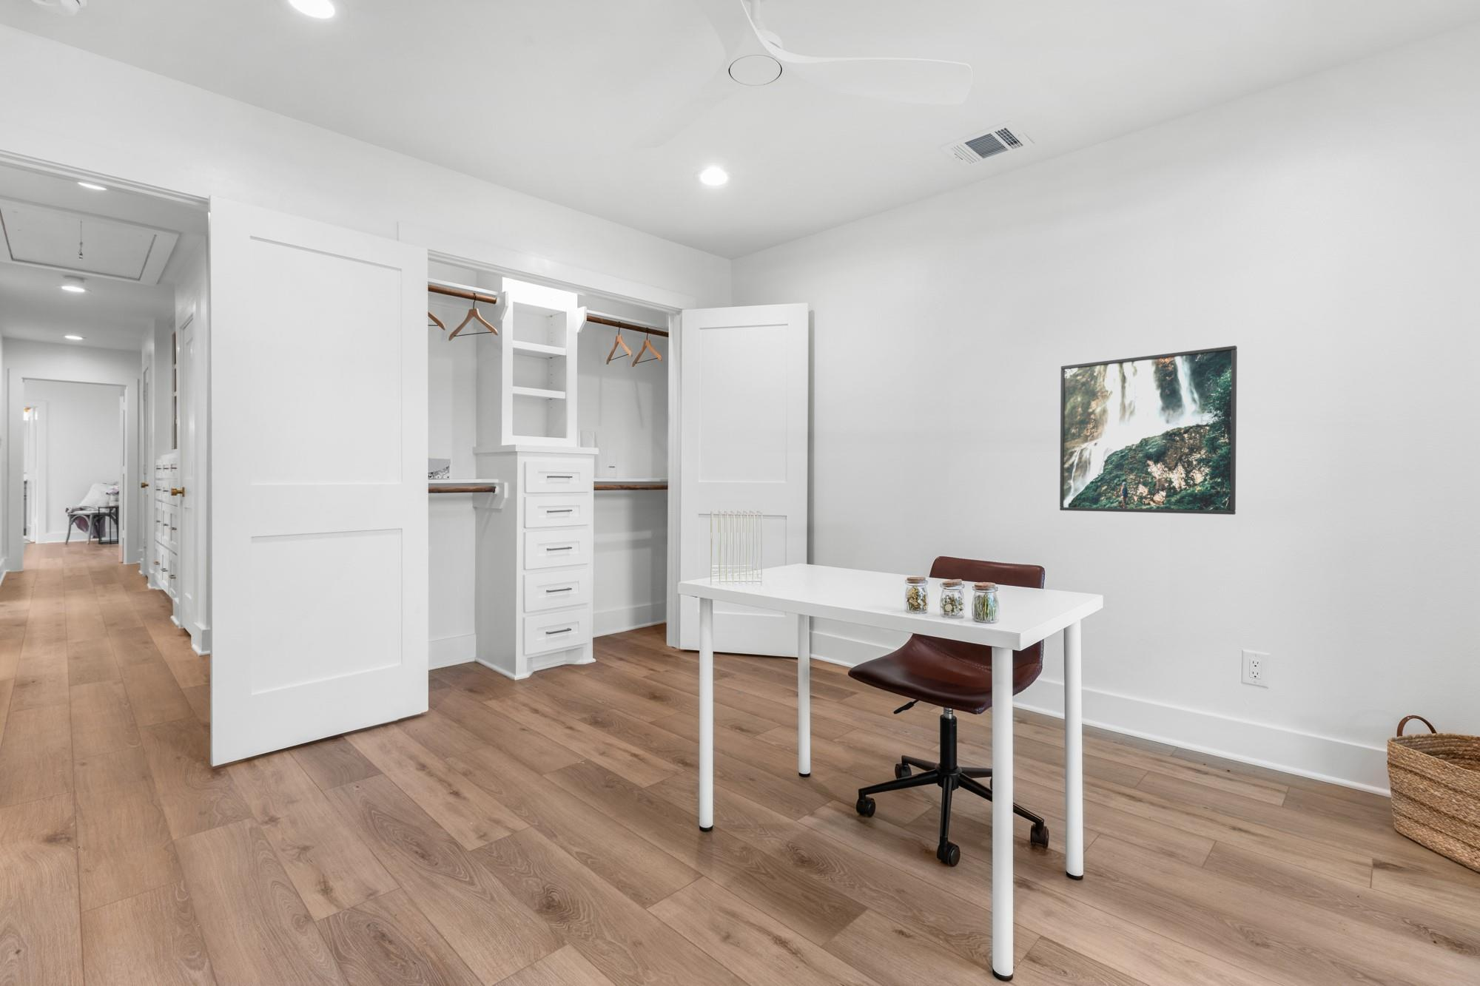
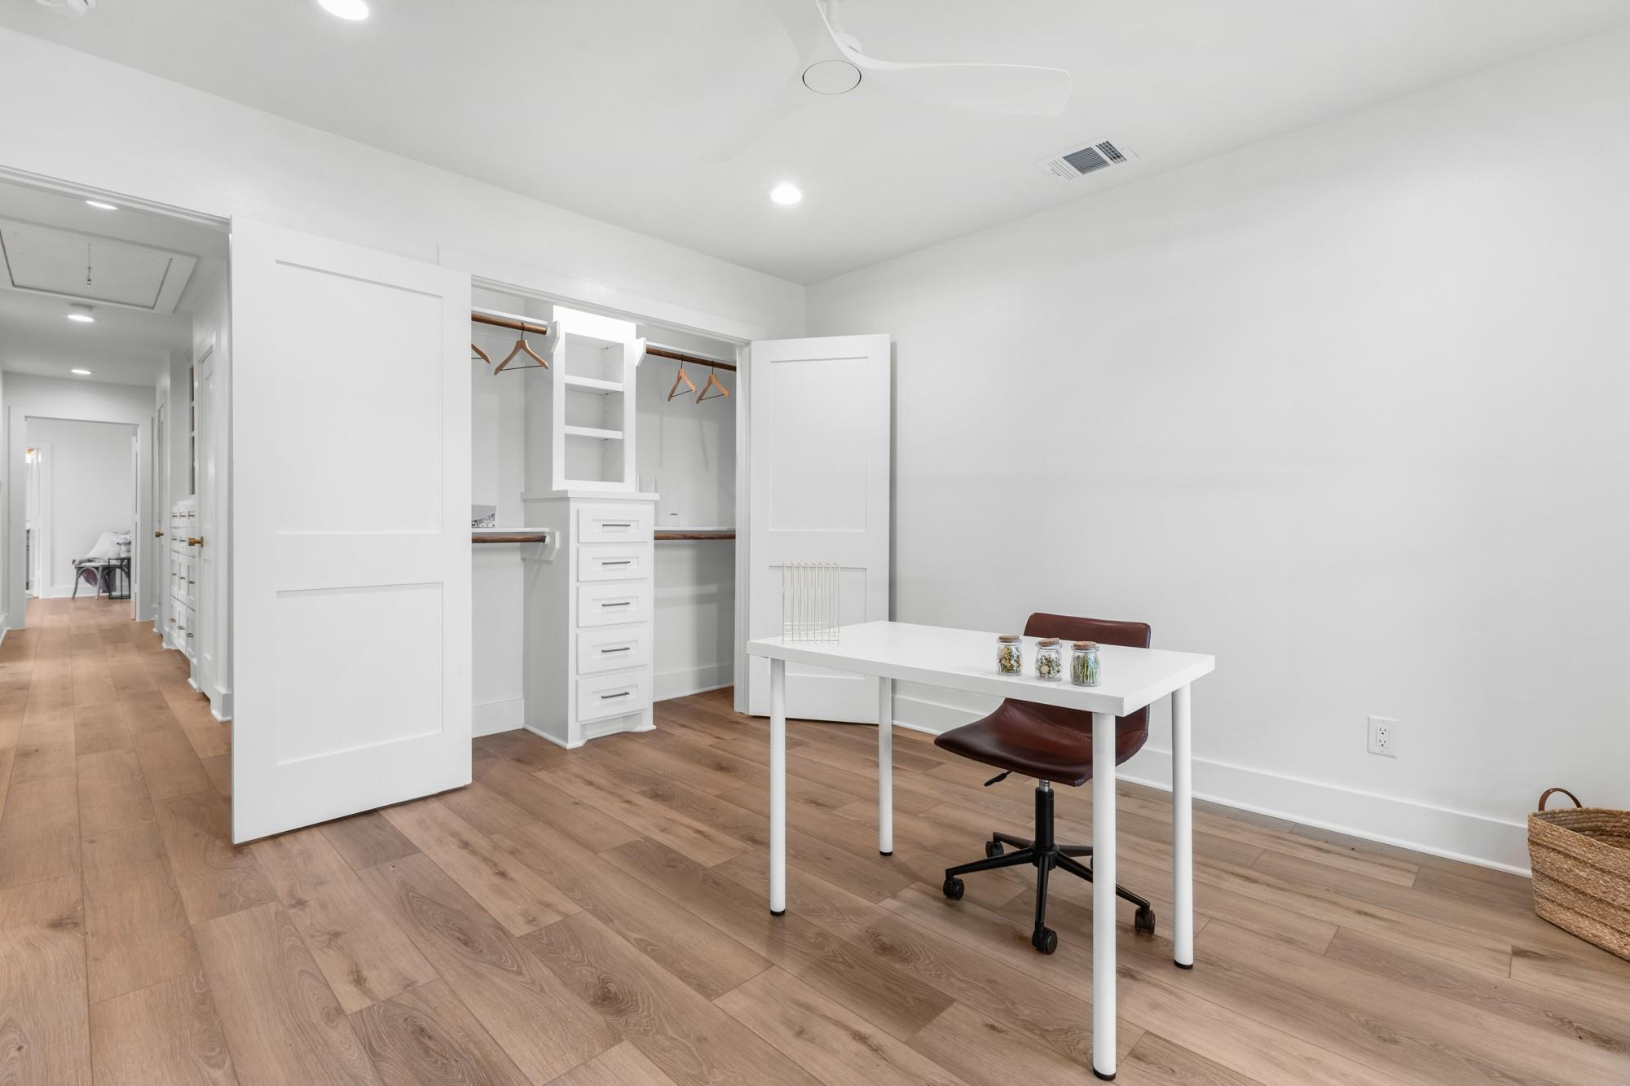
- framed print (1141, 435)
